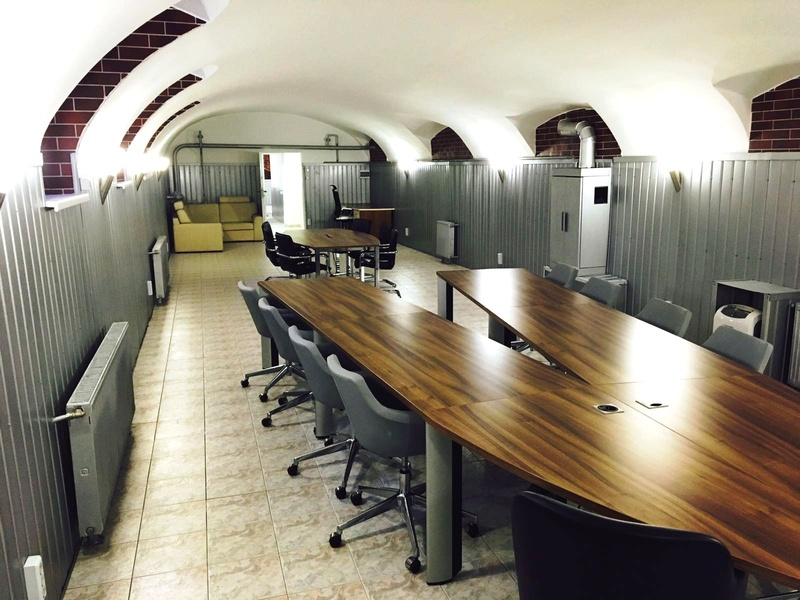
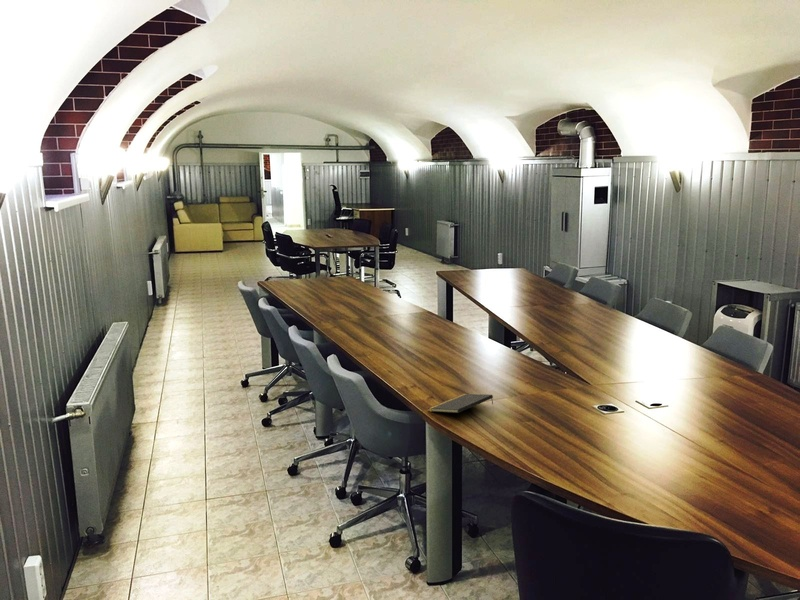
+ notepad (460, 403)
